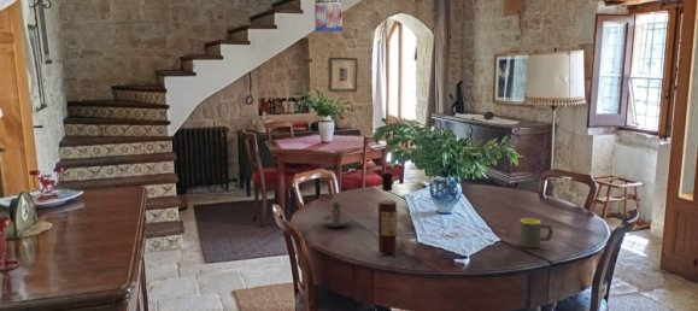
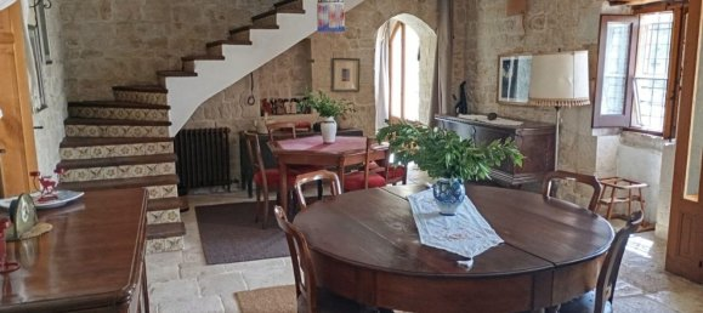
- wine bottle (387, 213)
- mug (535, 233)
- candle holder (336, 215)
